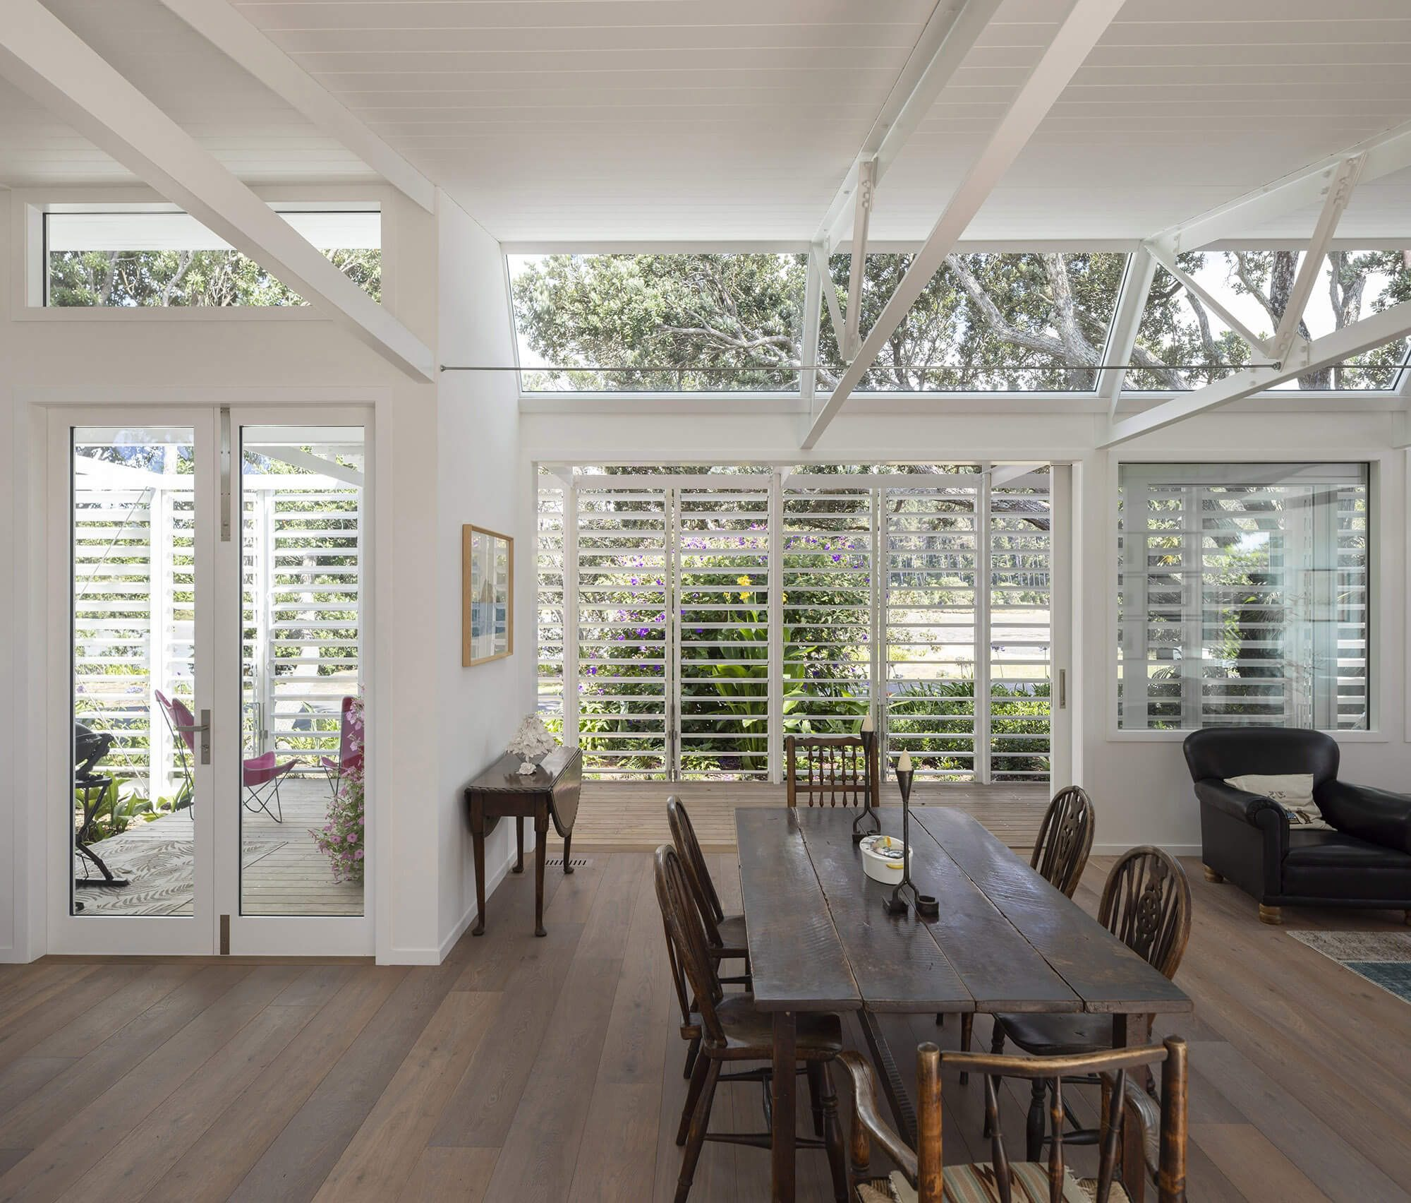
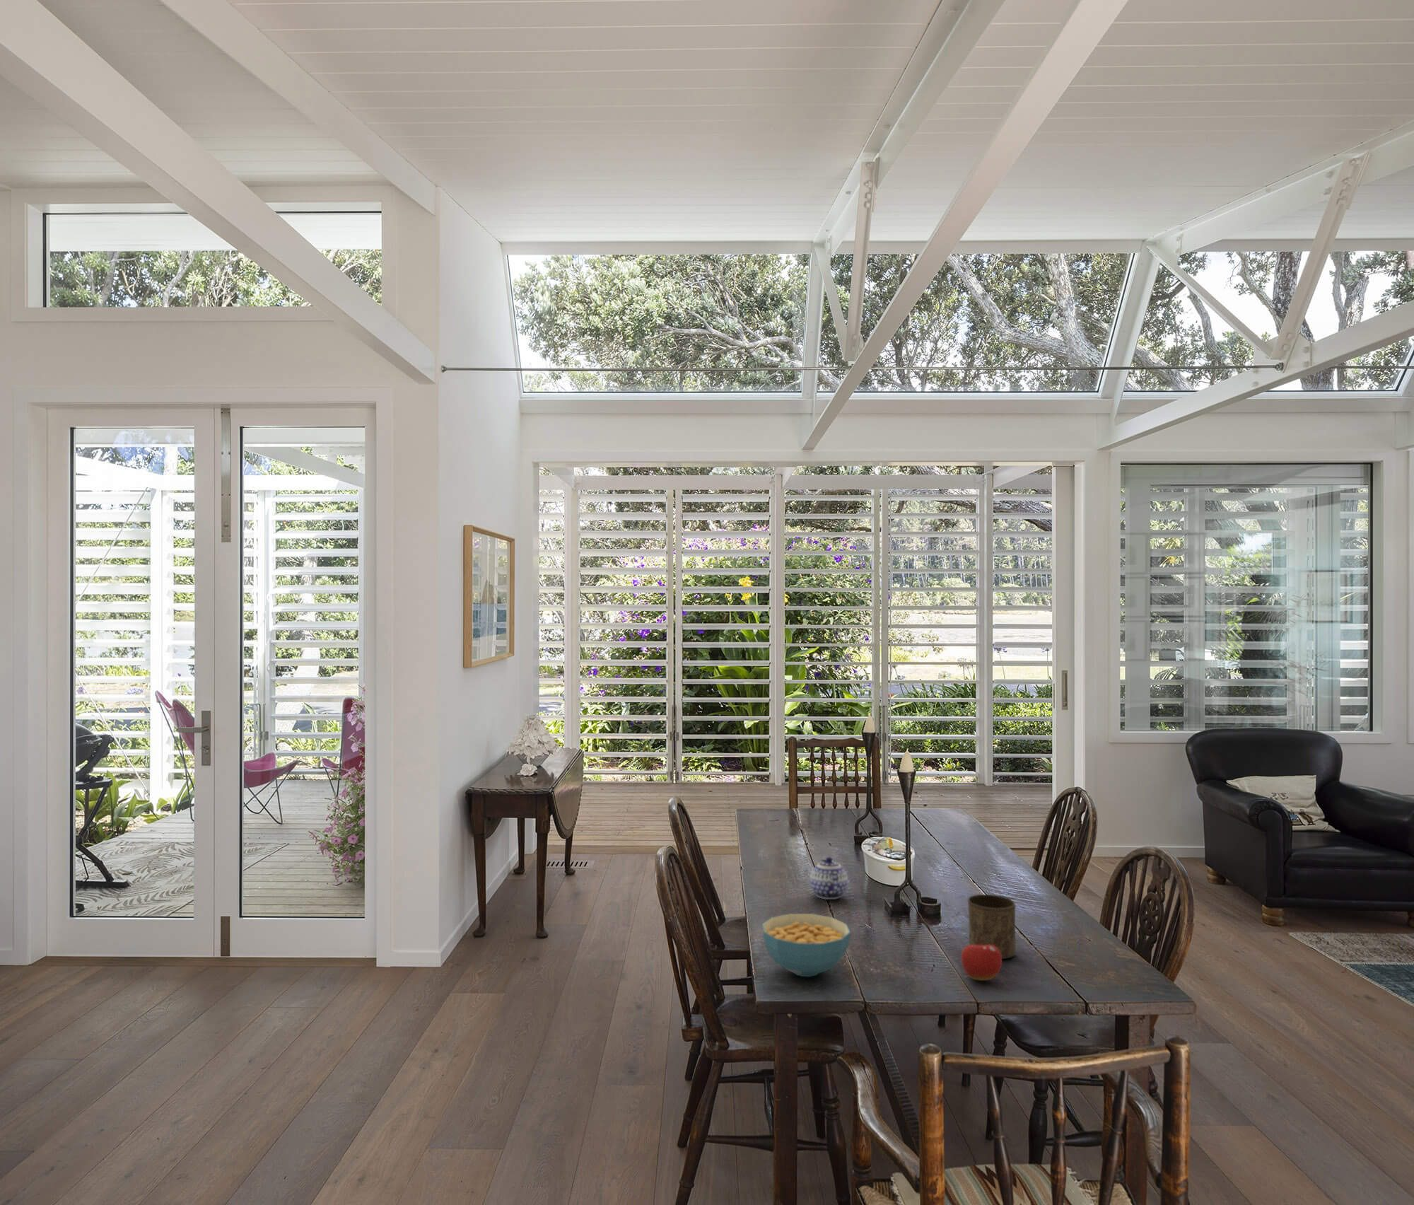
+ teapot (828, 876)
+ cereal bowl (806, 949)
+ cup (991, 926)
+ fruit (980, 960)
